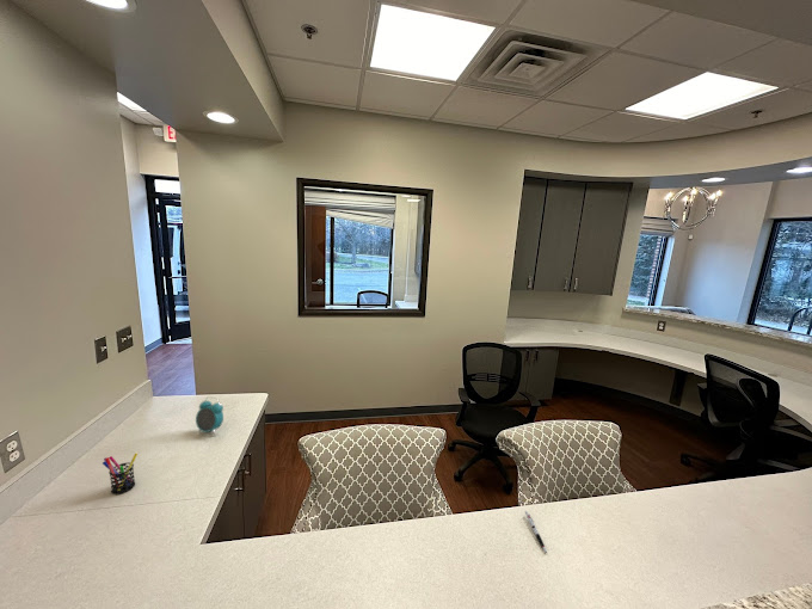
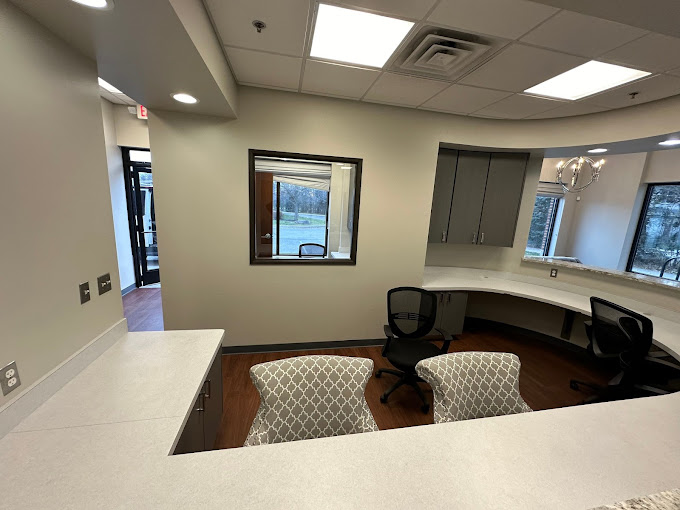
- pen holder (119, 472)
- alarm clock (209, 414)
- pen (535, 530)
